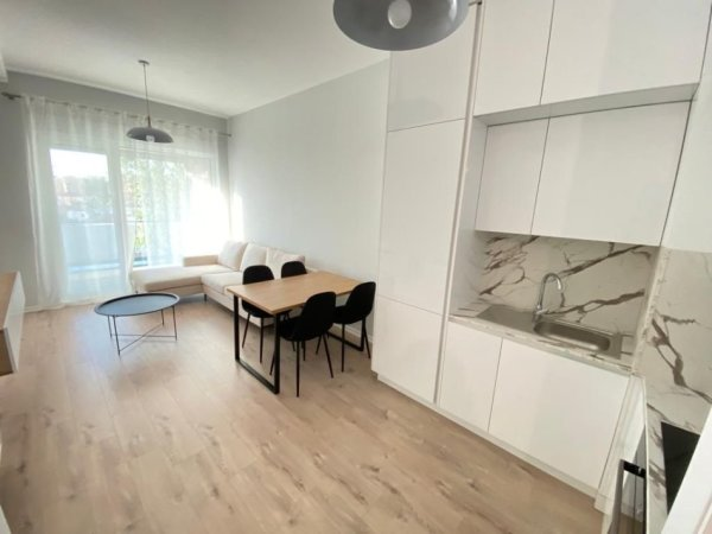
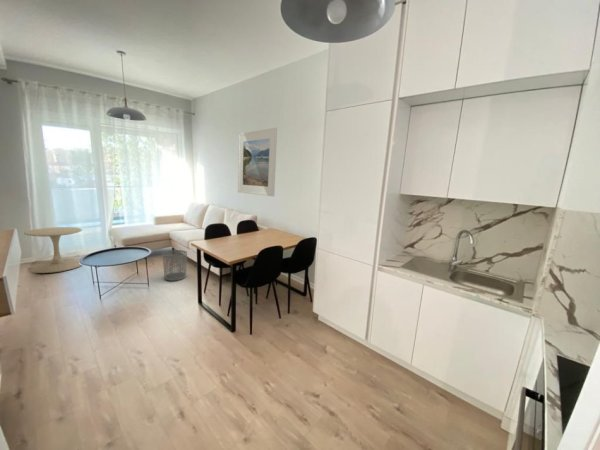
+ waste bin (175, 265)
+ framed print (255, 163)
+ side table (56, 248)
